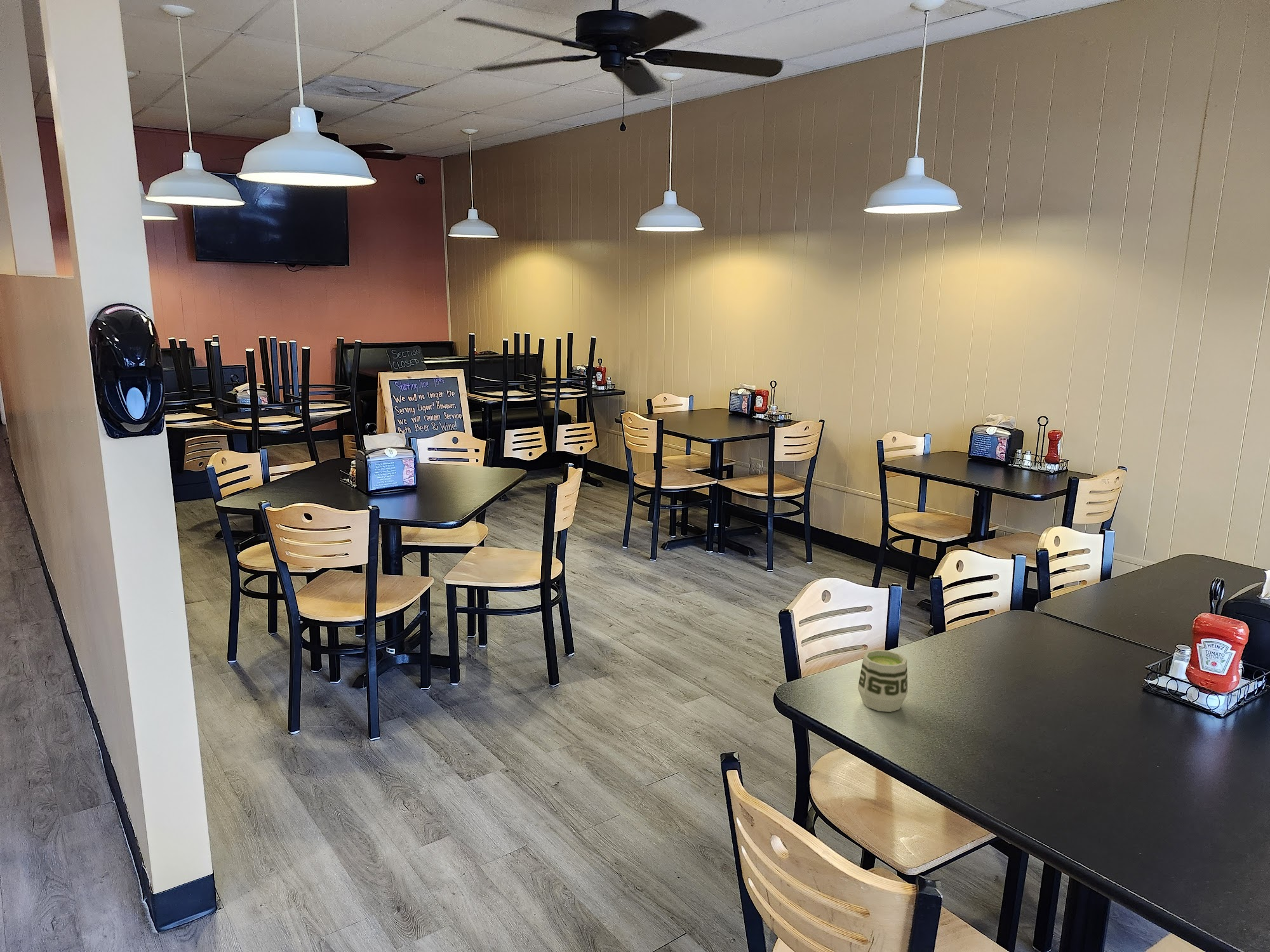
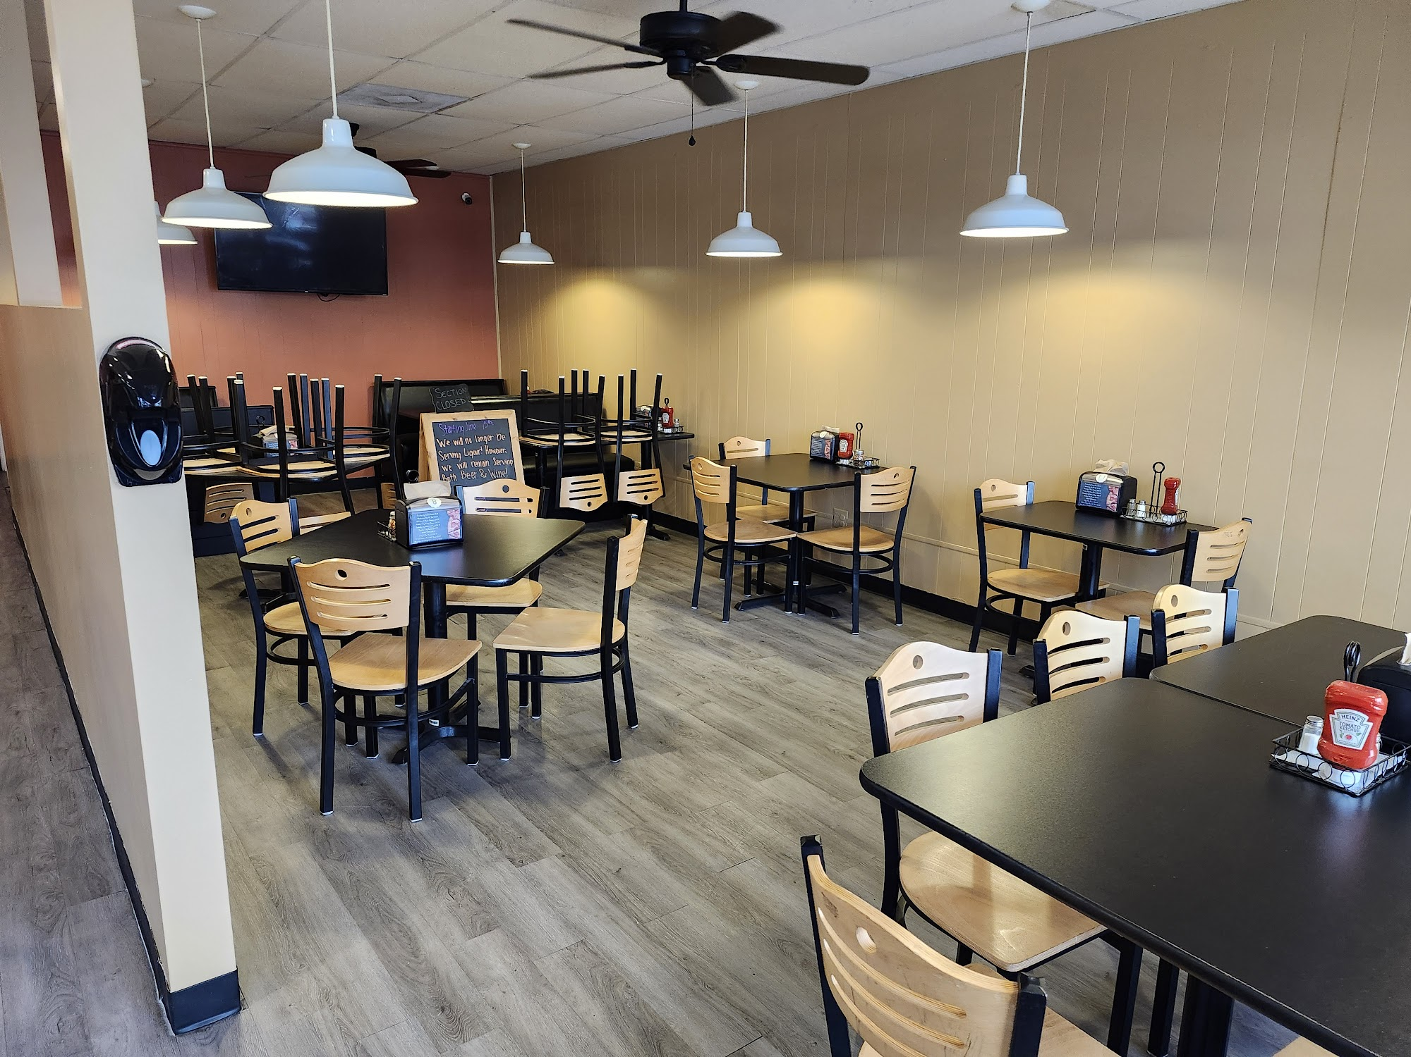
- cup (883, 680)
